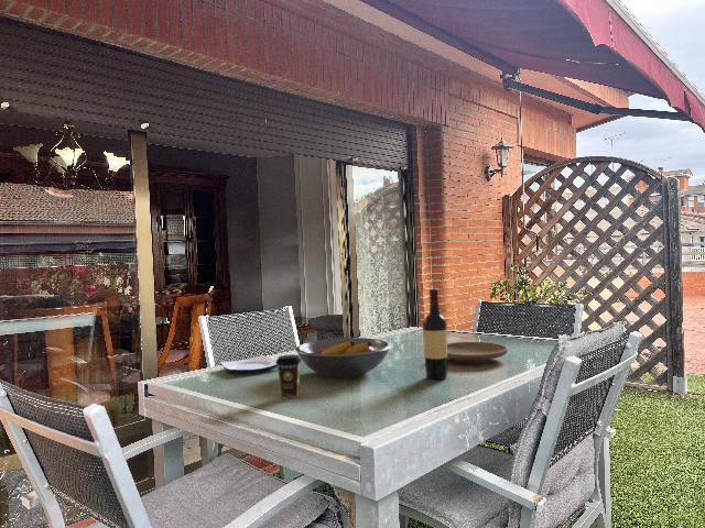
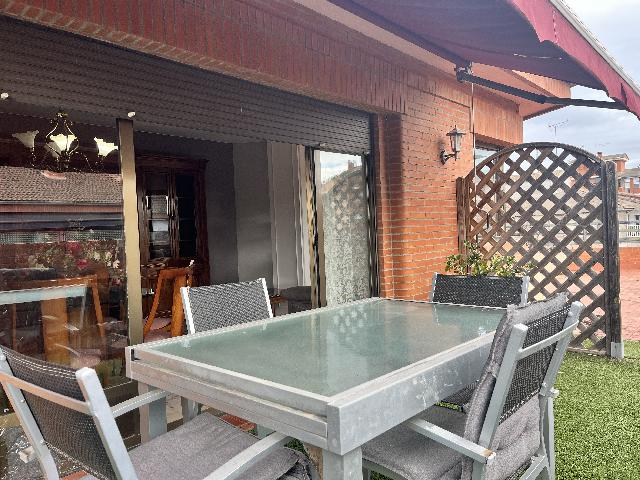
- plate (471, 353)
- coffee cup (289, 376)
- fruit bowl (343, 355)
- wine bottle (434, 333)
- plate (251, 365)
